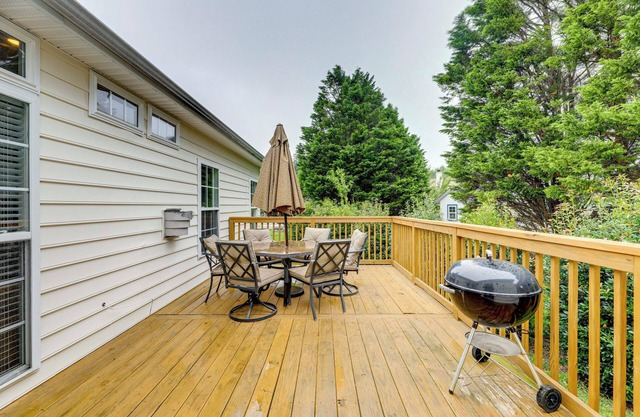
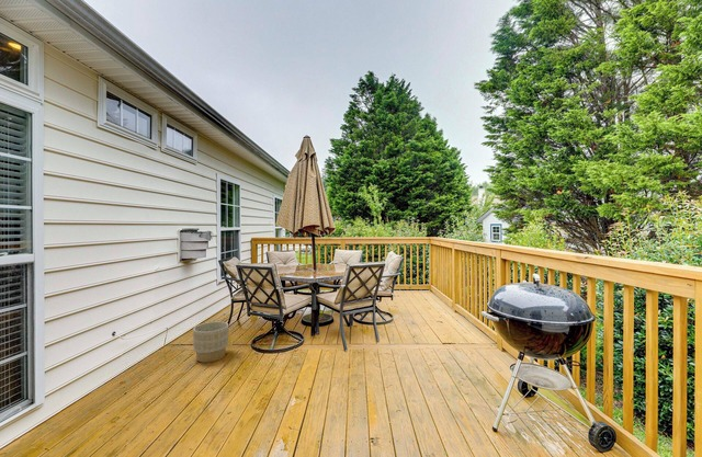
+ planter (211, 341)
